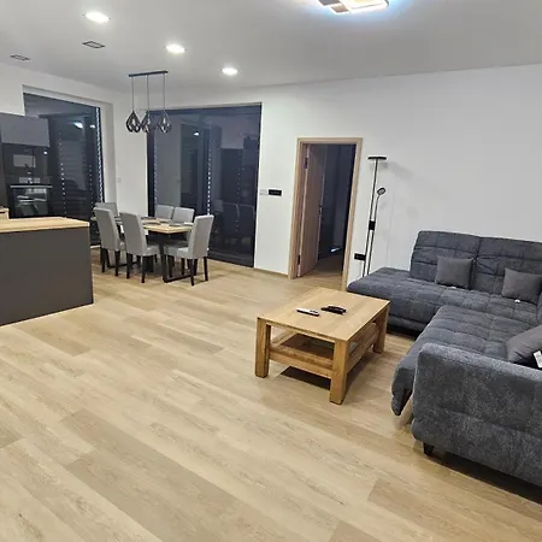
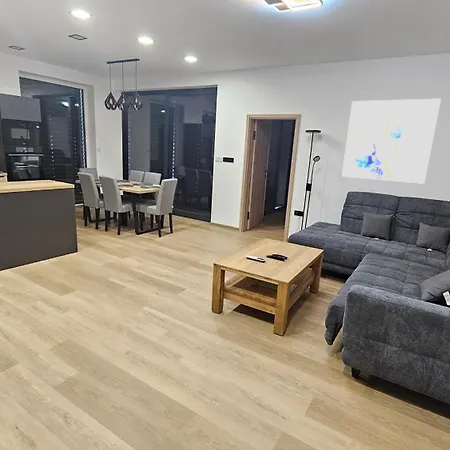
+ wall art (387, 141)
